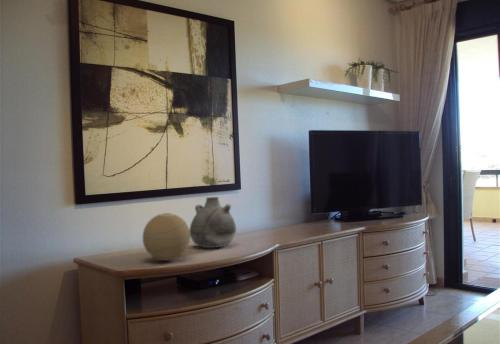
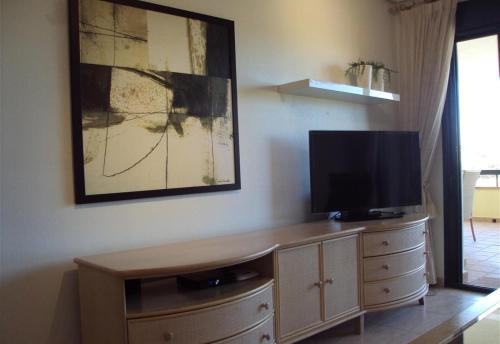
- decorative orb (166, 236)
- vase (212, 221)
